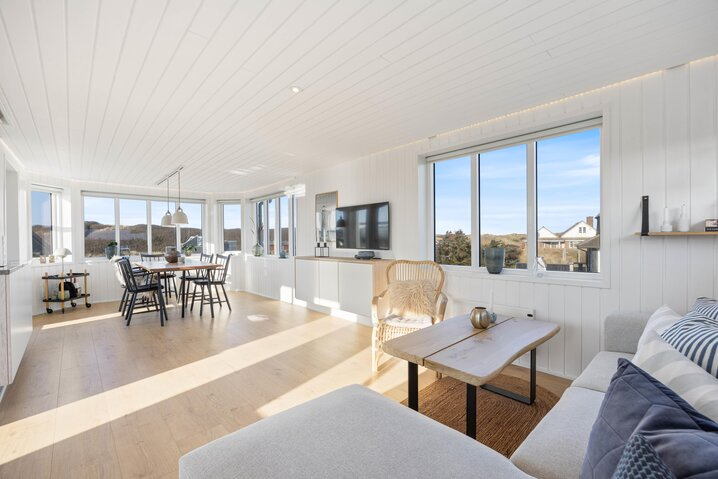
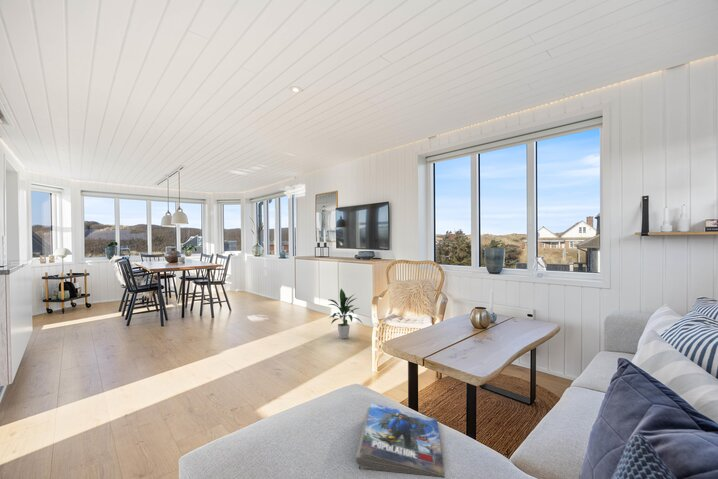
+ magazine (400, 434)
+ indoor plant (345, 313)
